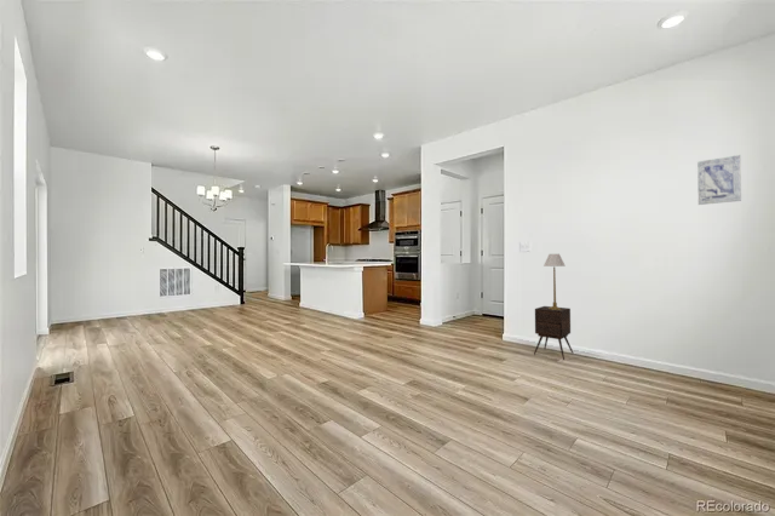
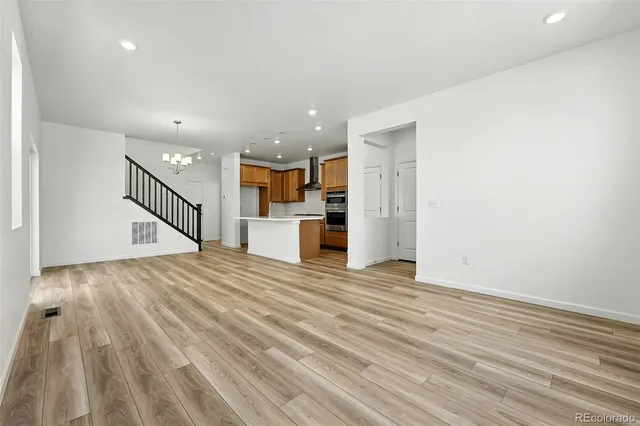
- side table (552, 331)
- wall art (718, 180)
- table lamp (553, 281)
